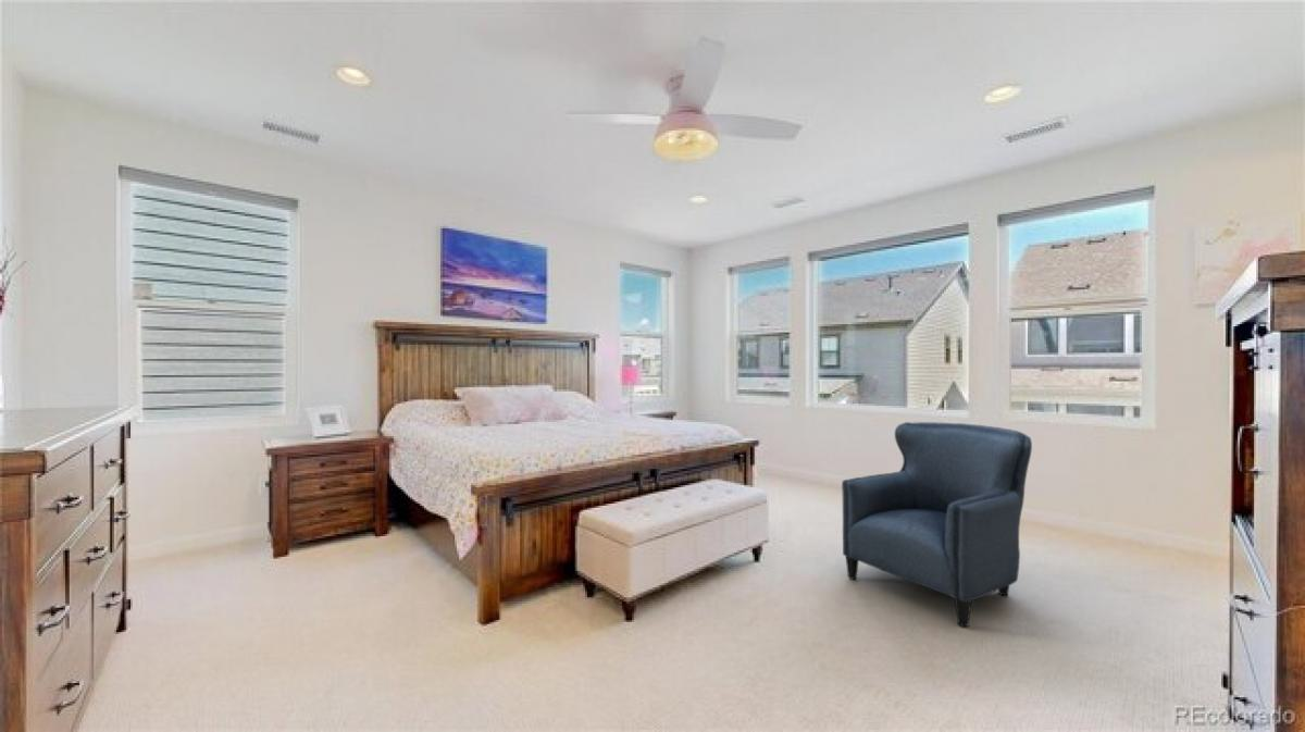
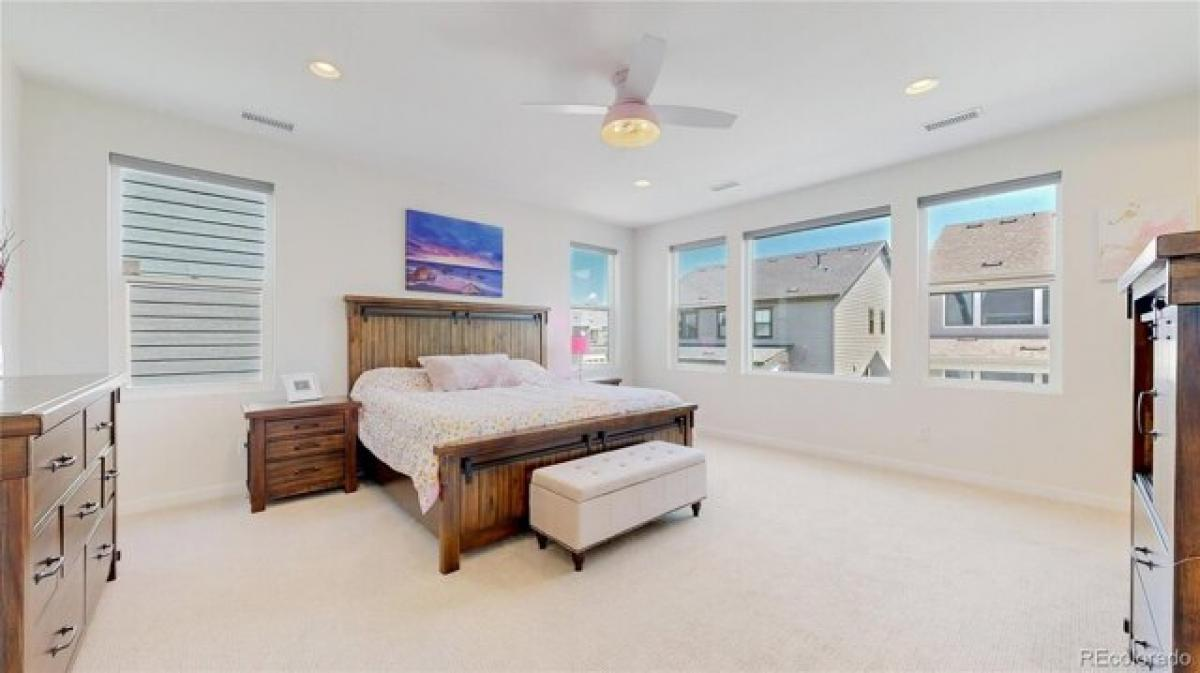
- armchair (939, 507)
